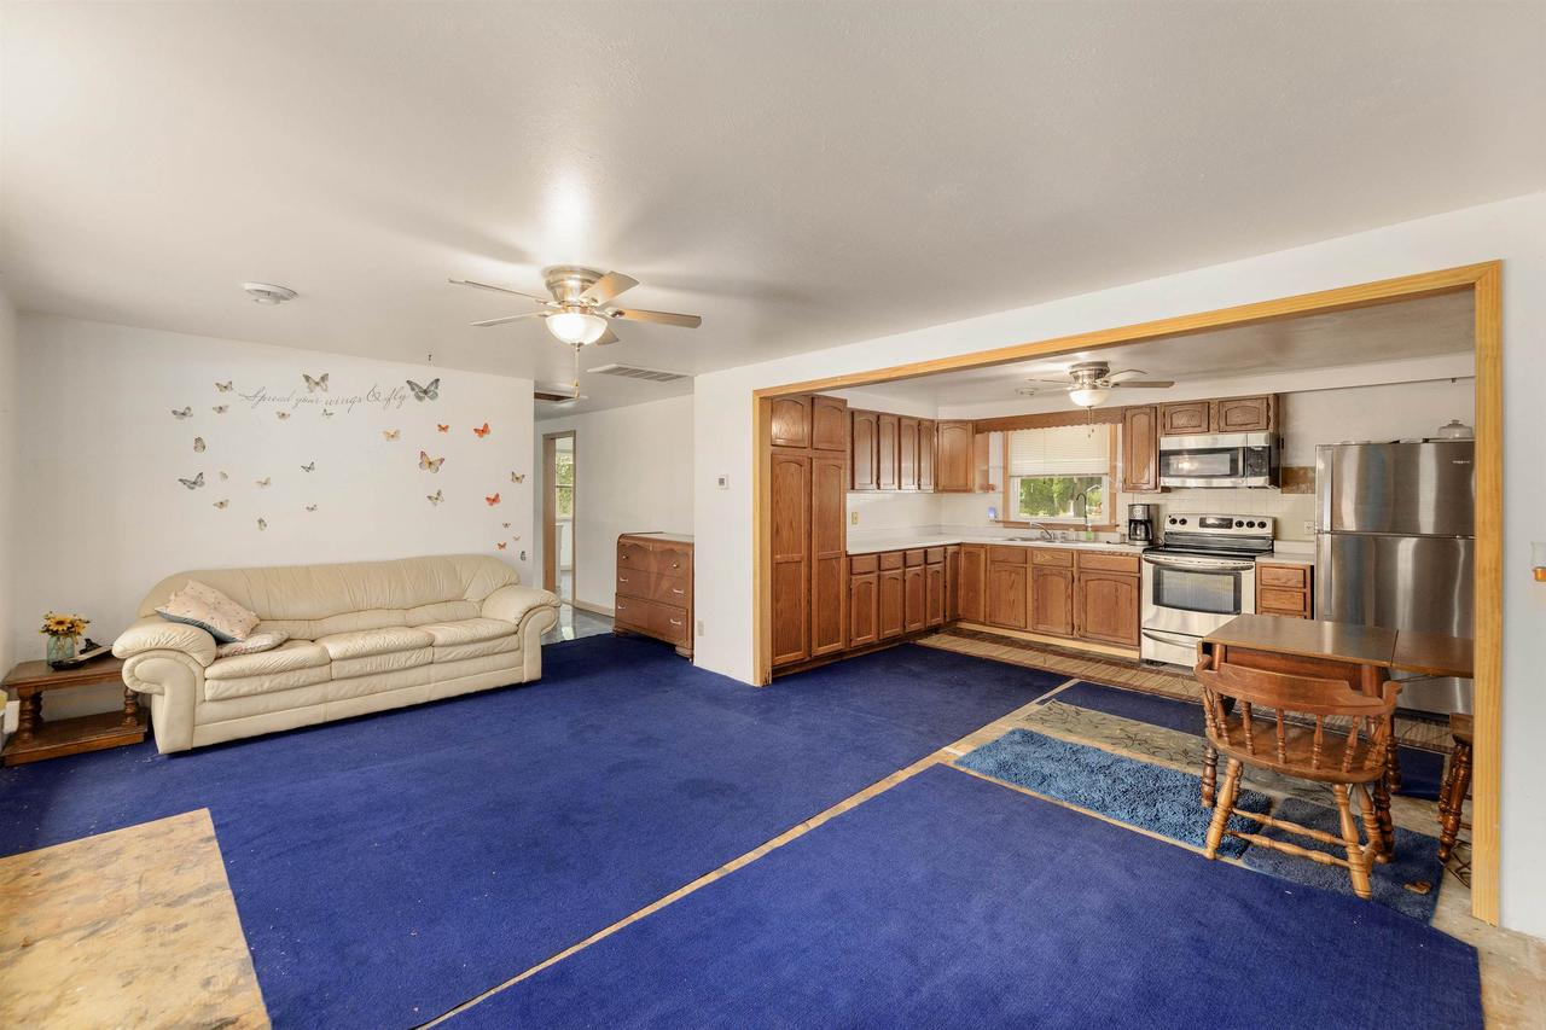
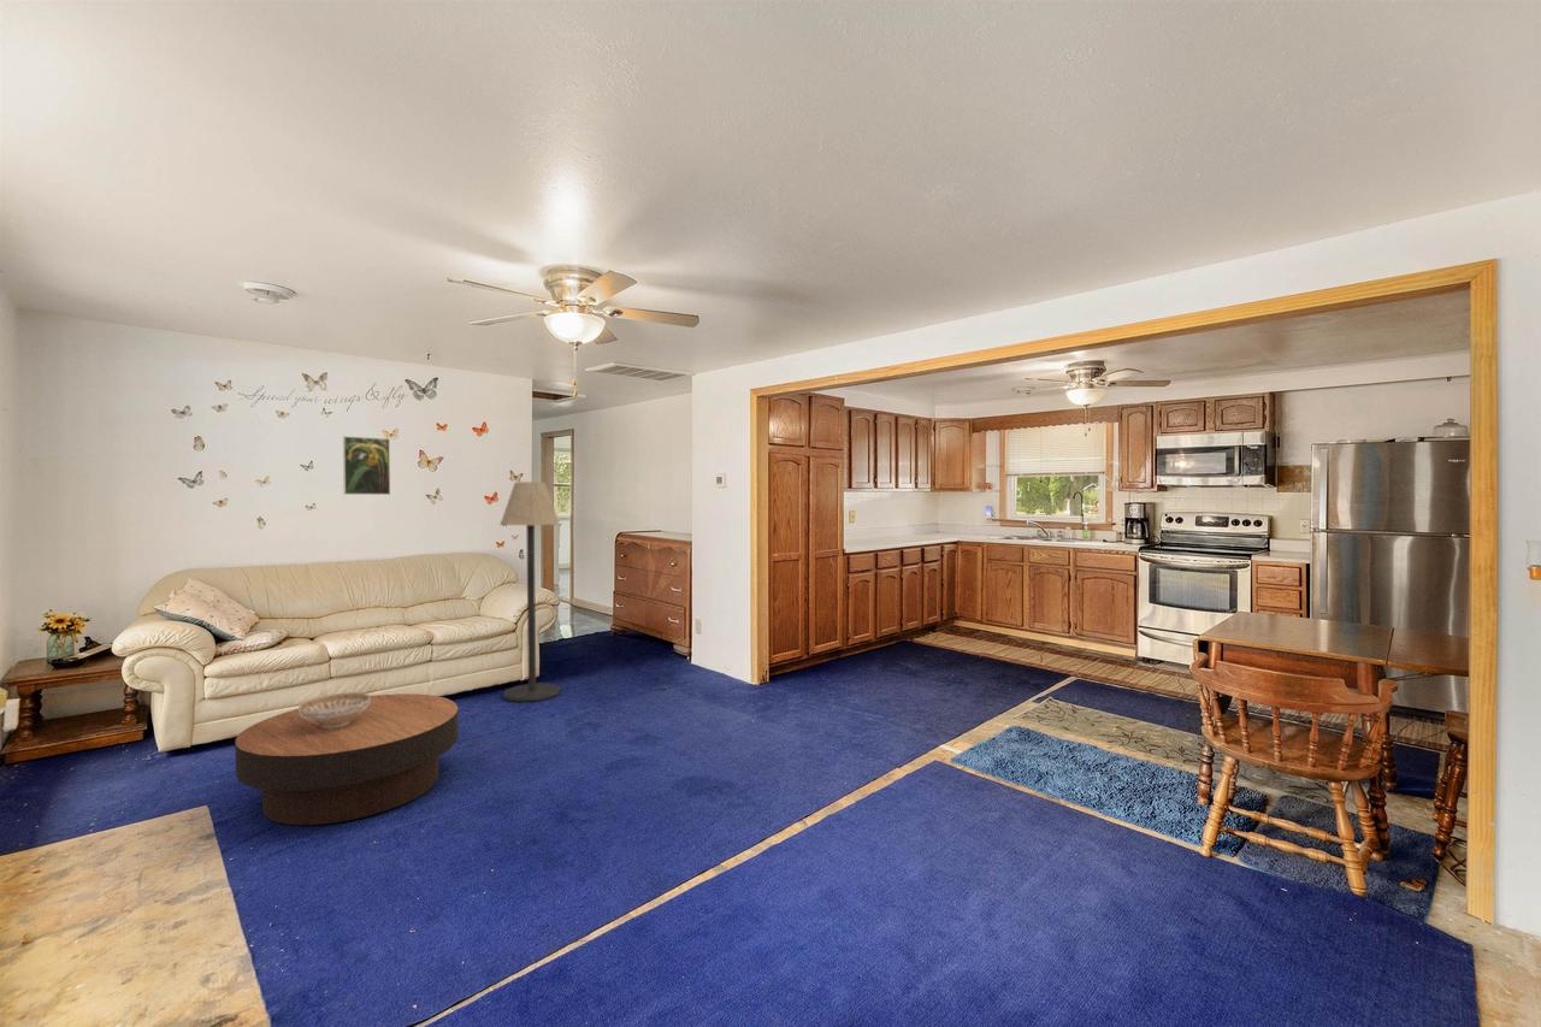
+ decorative bowl (335, 712)
+ coffee table (355, 755)
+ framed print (366, 466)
+ floor lamp (531, 588)
